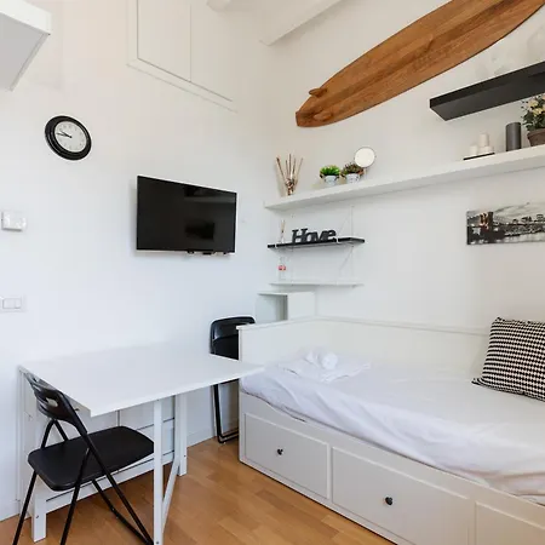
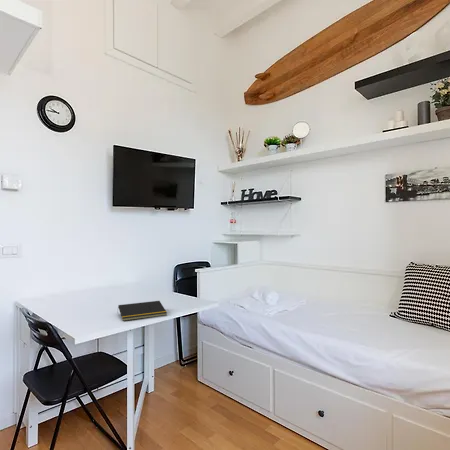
+ notepad (142, 310)
